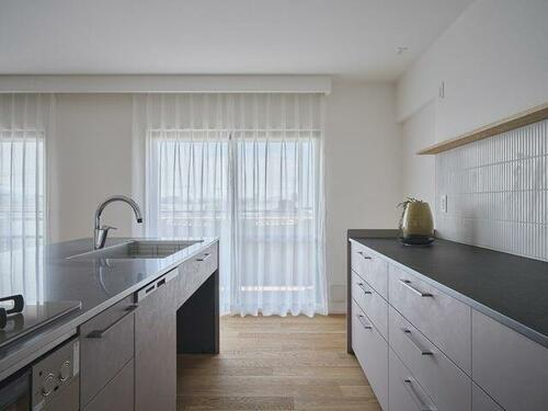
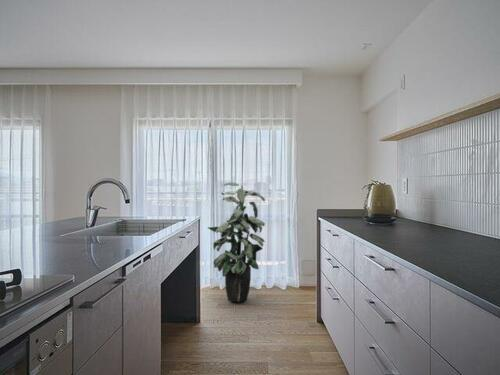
+ indoor plant (236, 241)
